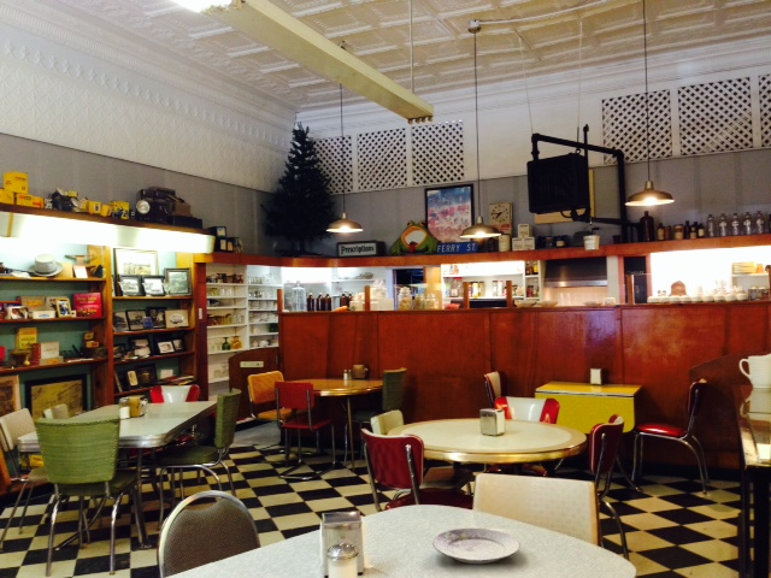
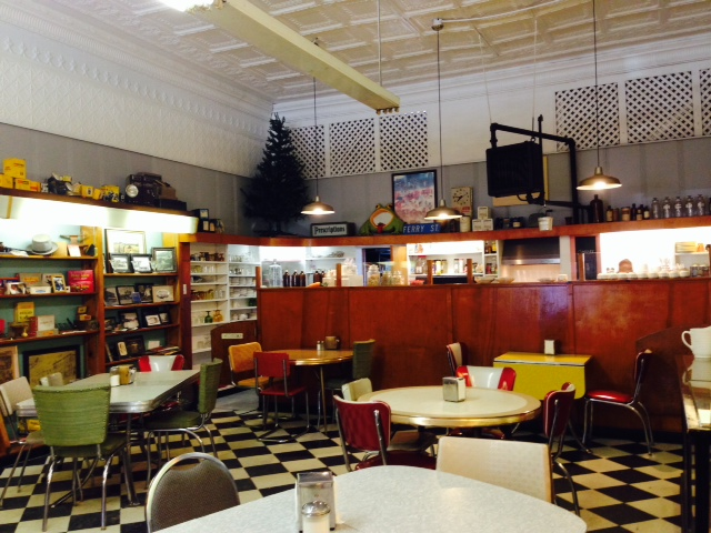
- plate (476, 547)
